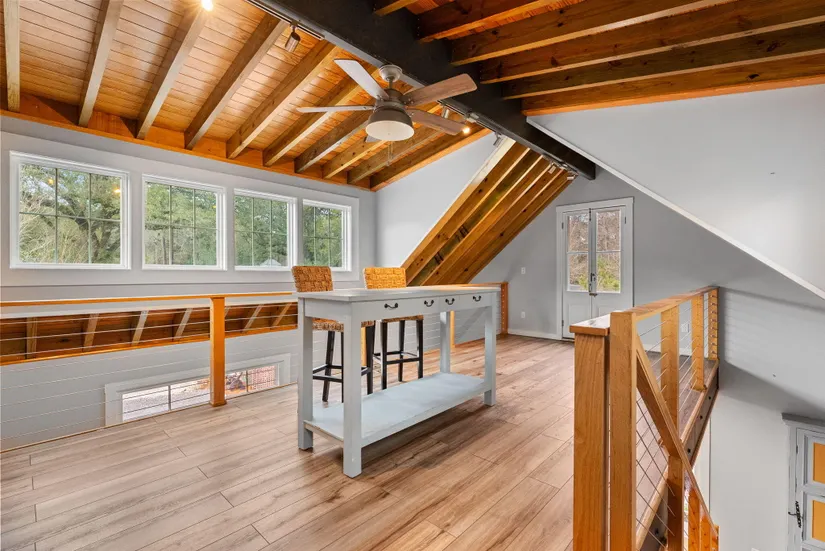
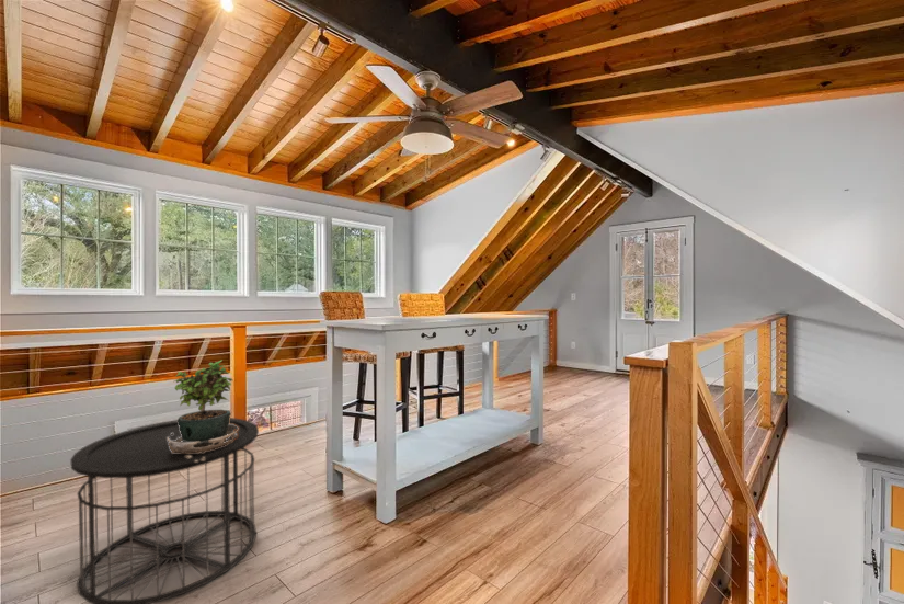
+ potted plant (206, 402)
+ side table (175, 499)
